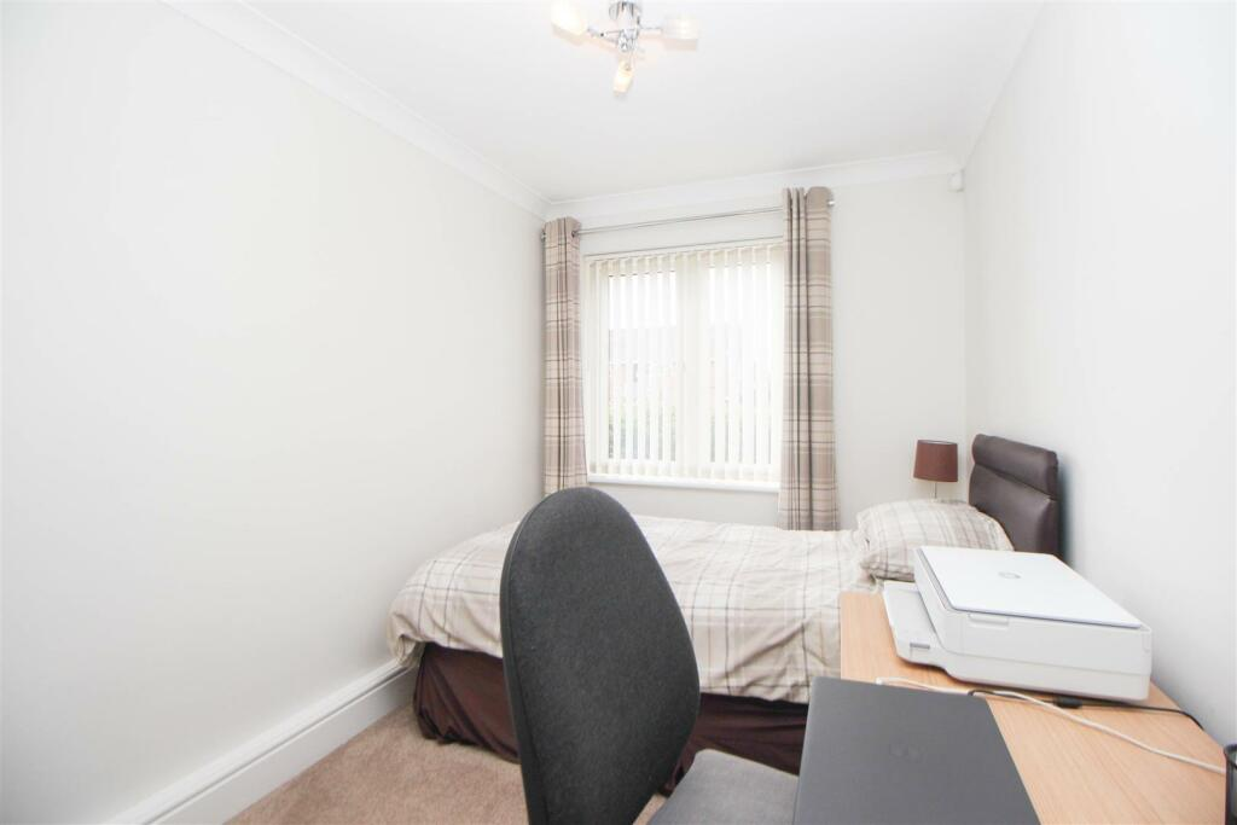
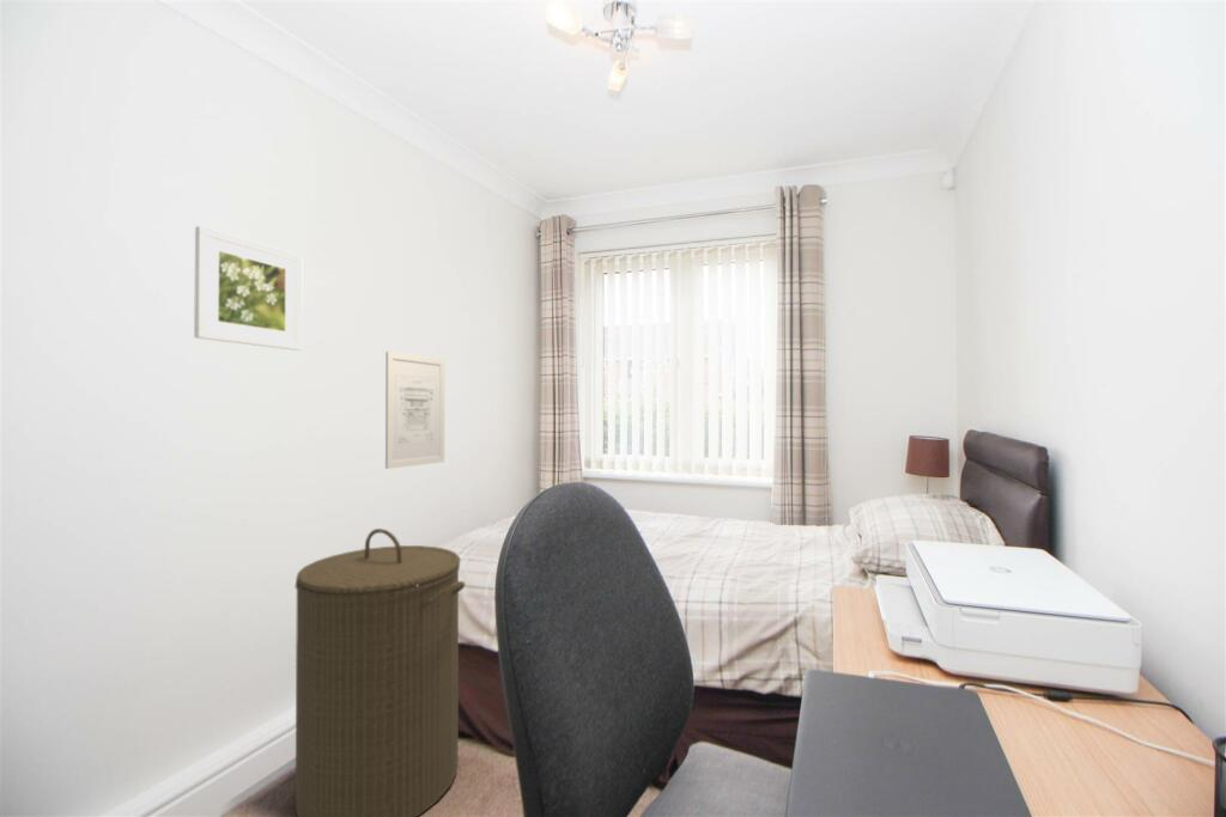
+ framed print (253, 293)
+ wall art (417, 410)
+ laundry hamper (382, 654)
